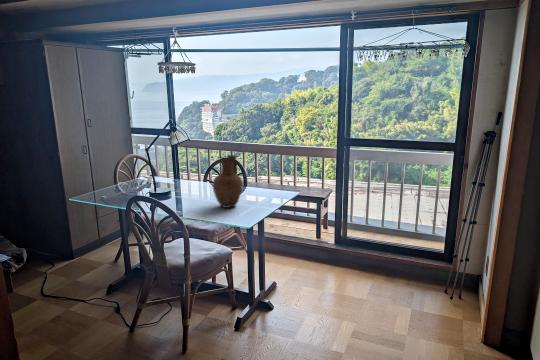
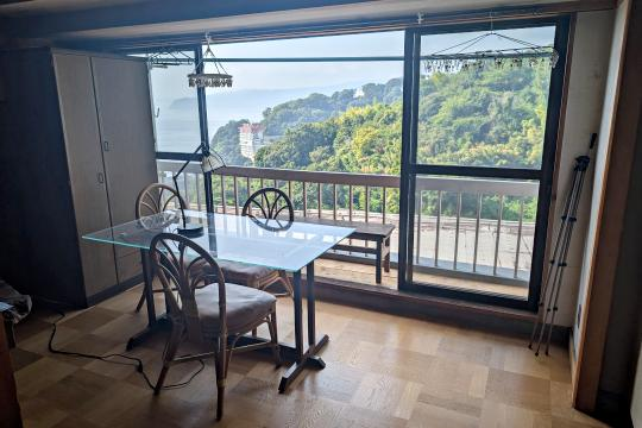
- vase (227, 181)
